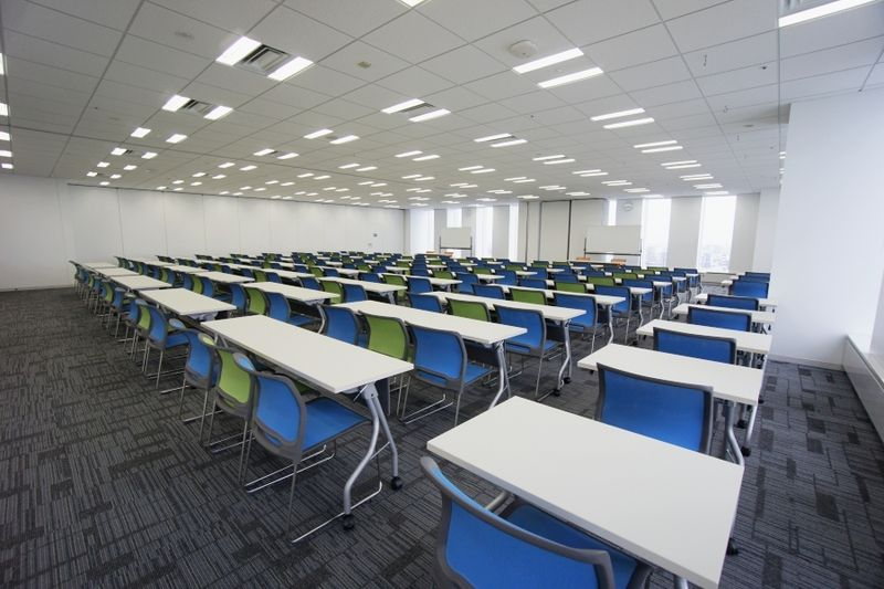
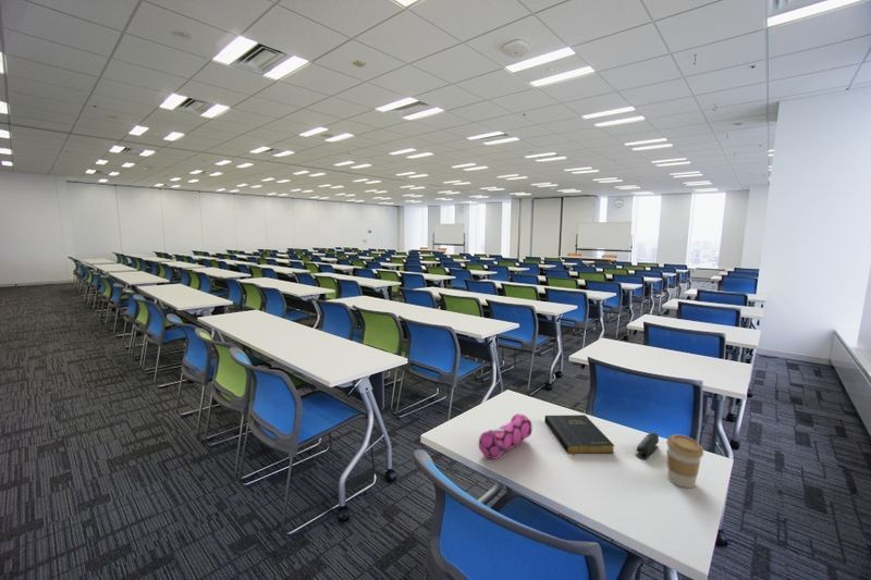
+ stapler (648, 444)
+ book (577, 433)
+ coffee cup (683, 459)
+ pencil case (507, 433)
